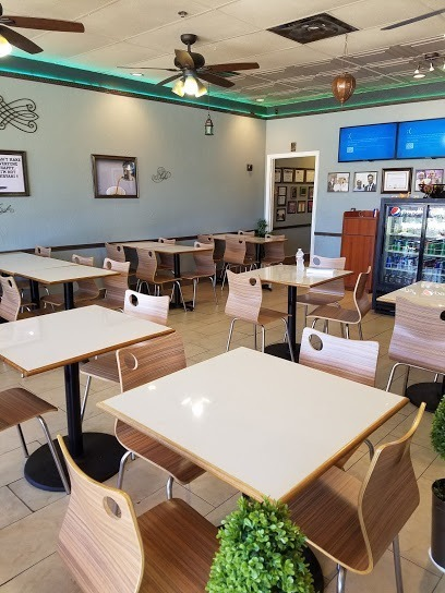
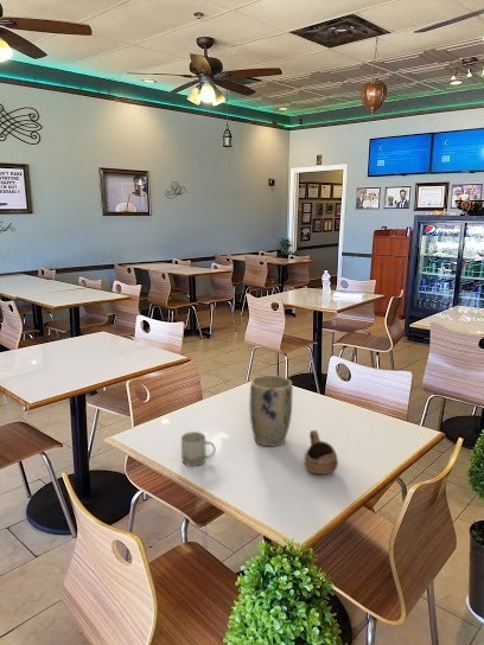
+ cup (321, 453)
+ cup (198, 448)
+ plant pot (270, 410)
